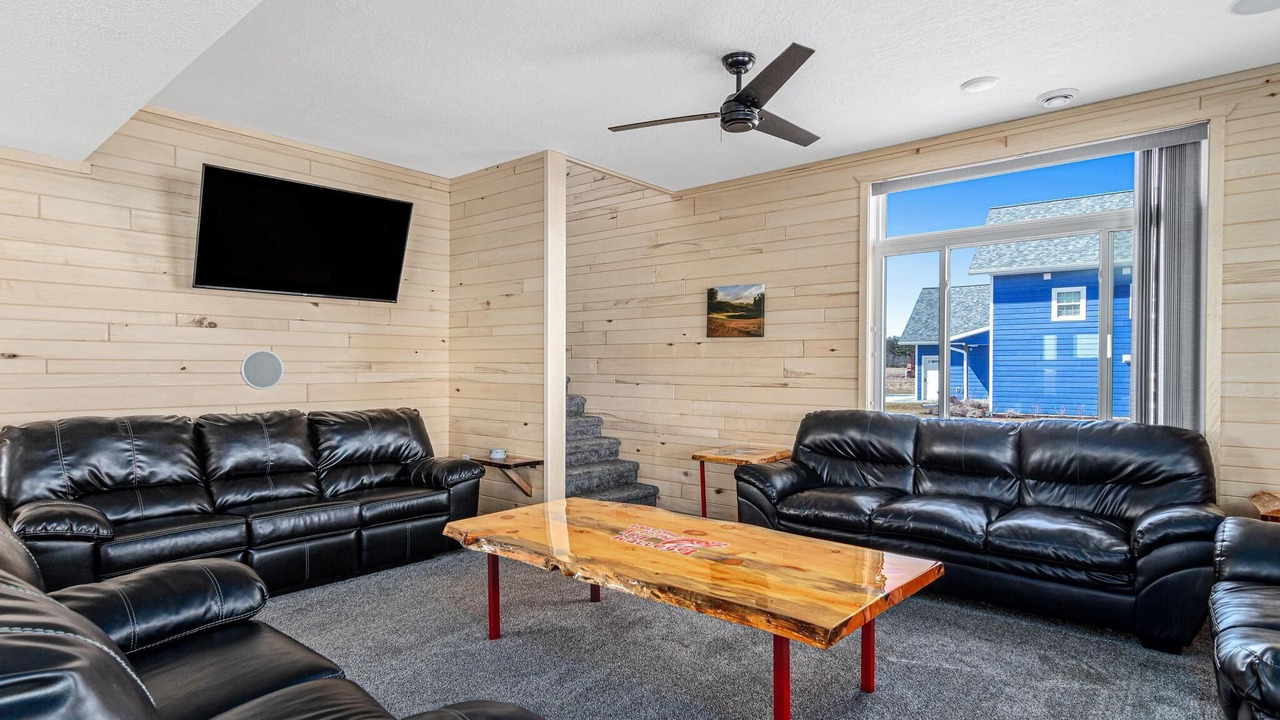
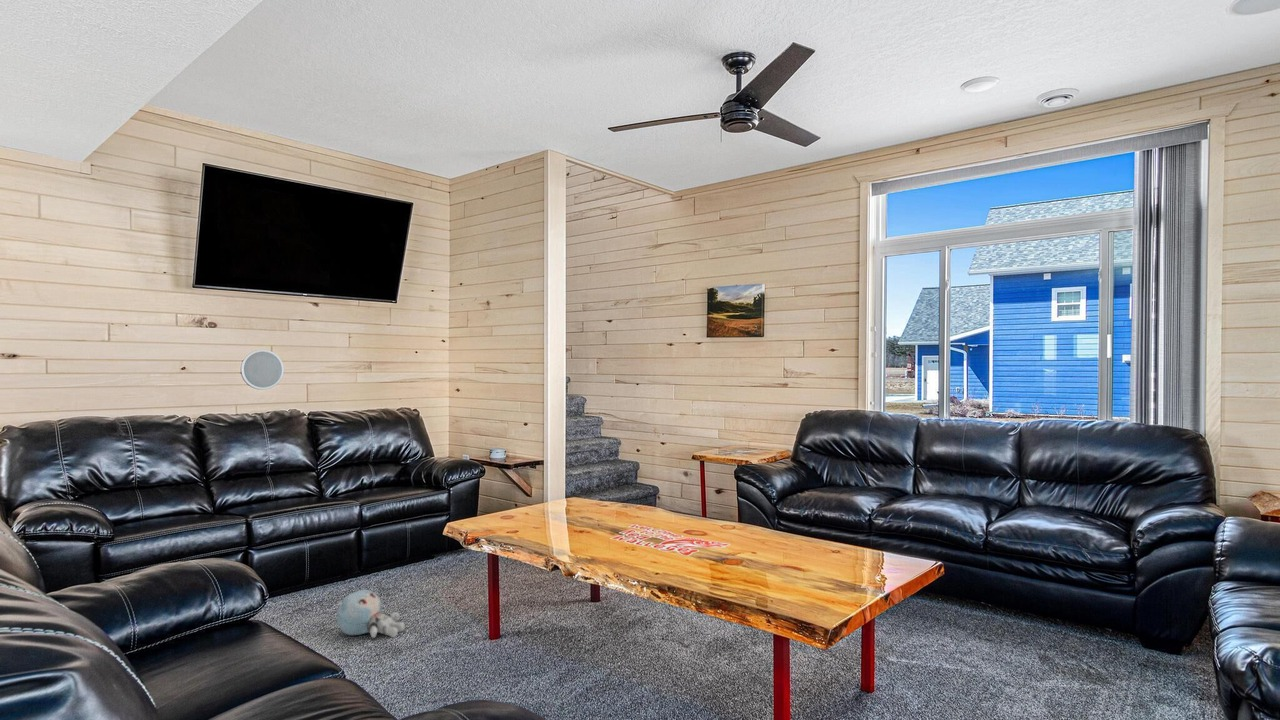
+ plush toy (370, 612)
